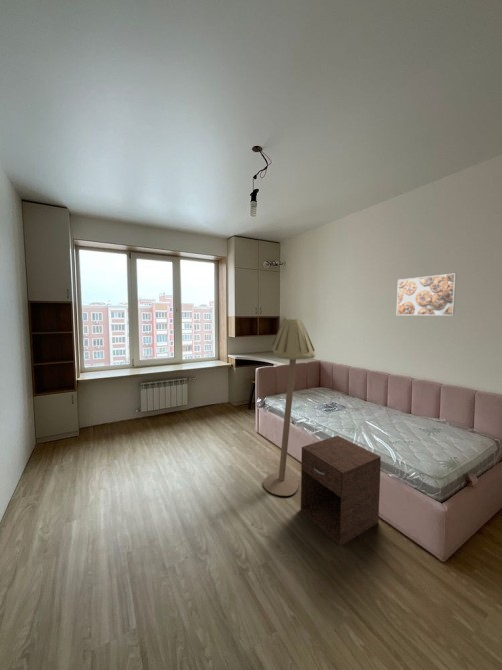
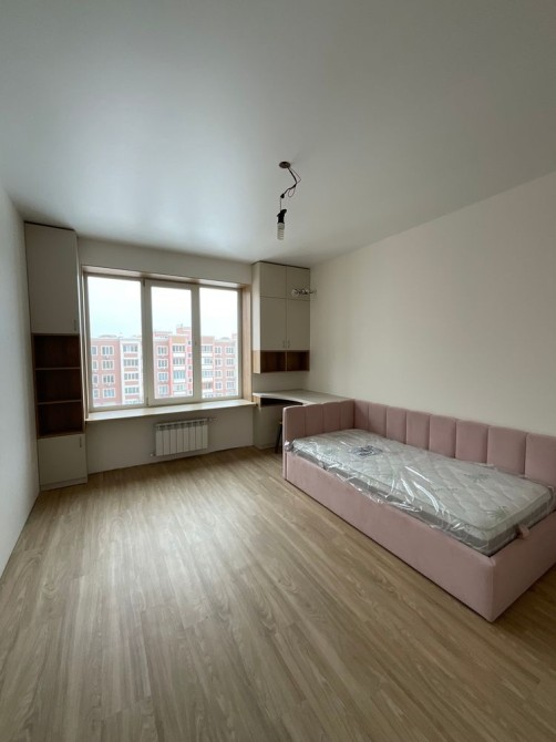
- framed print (423, 296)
- nightstand (337, 484)
- floor lamp (289, 401)
